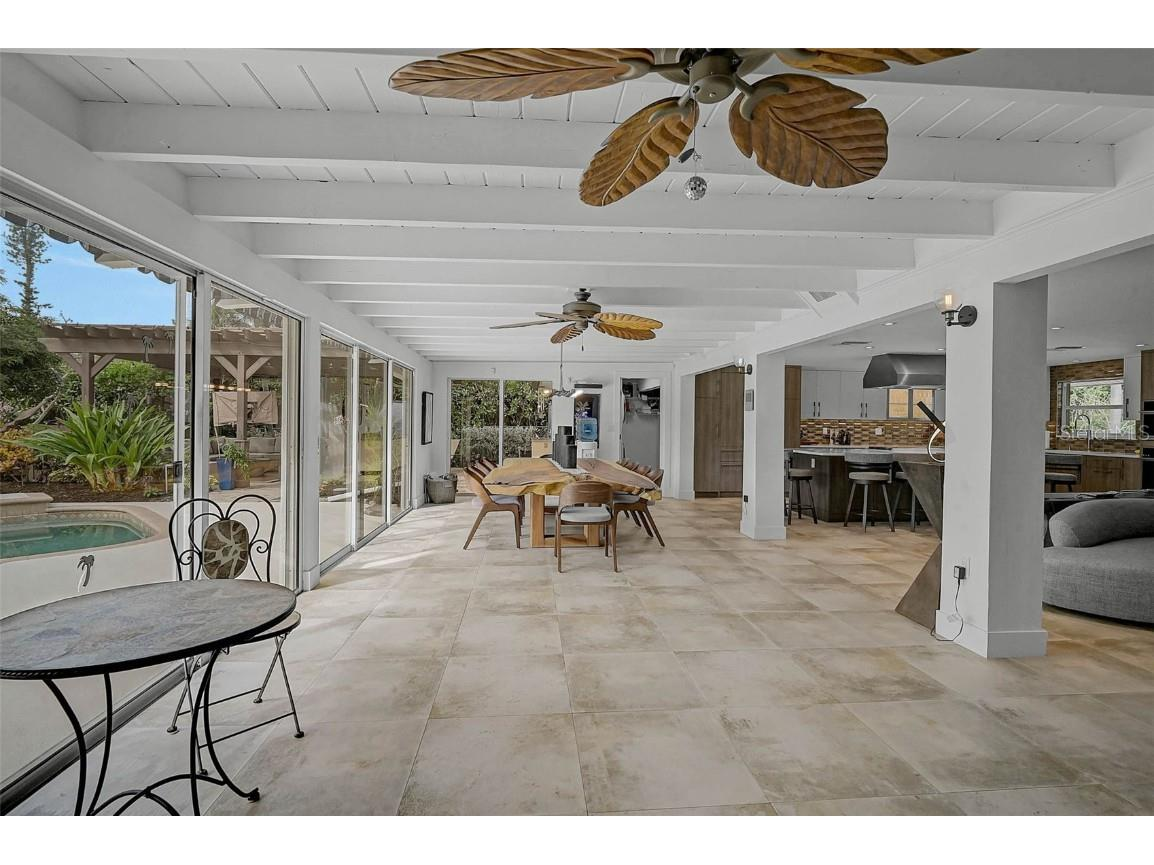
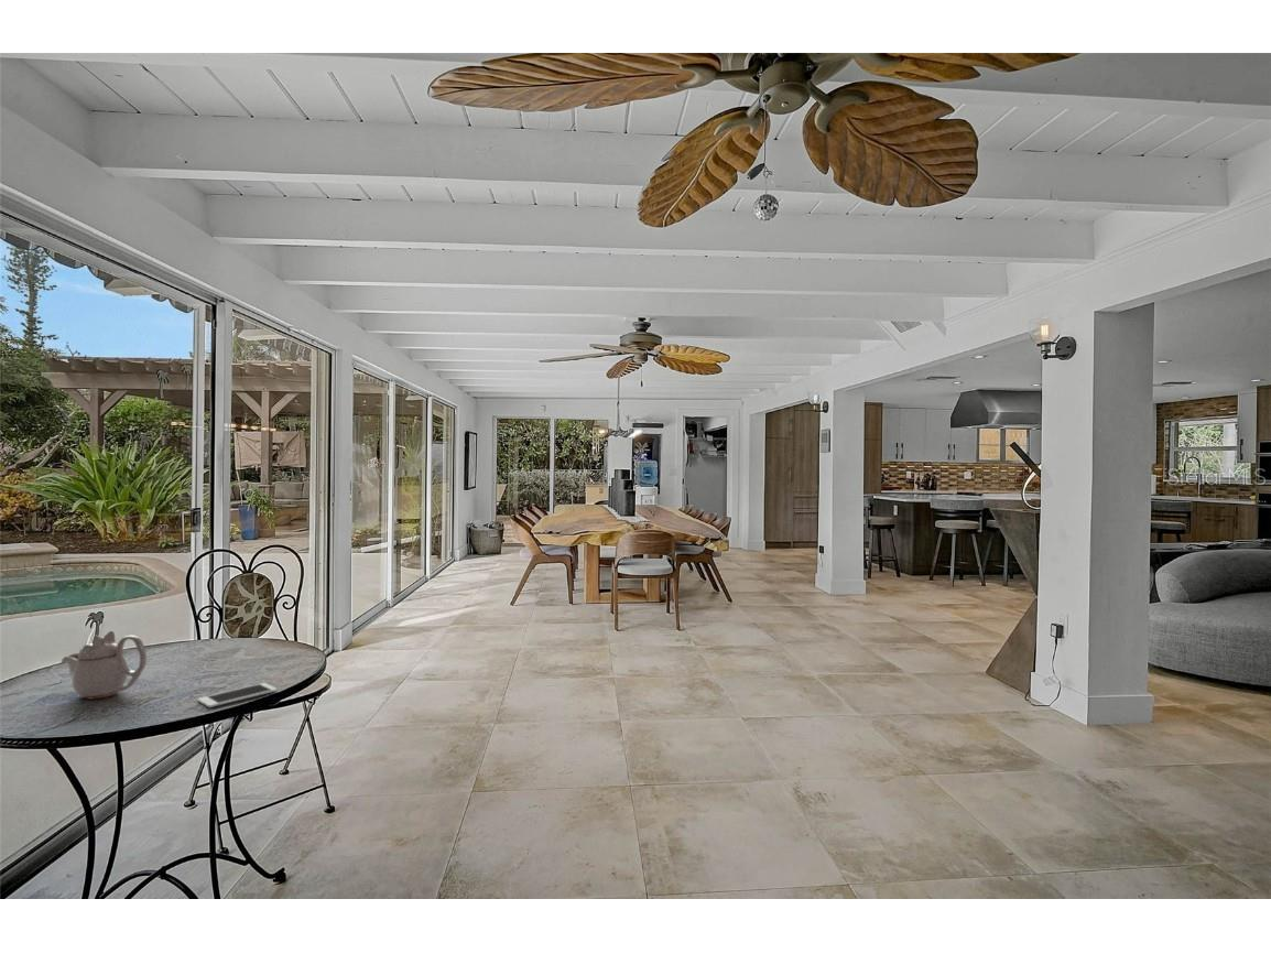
+ cell phone (238, 694)
+ teapot (104, 663)
